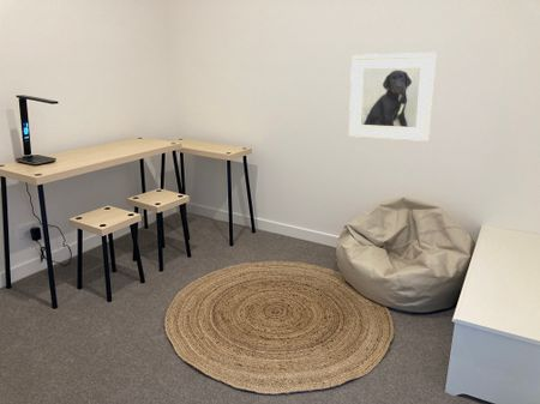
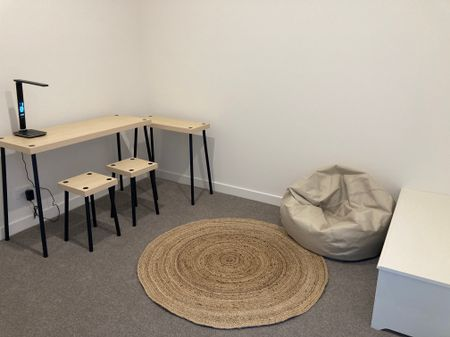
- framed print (389, 97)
